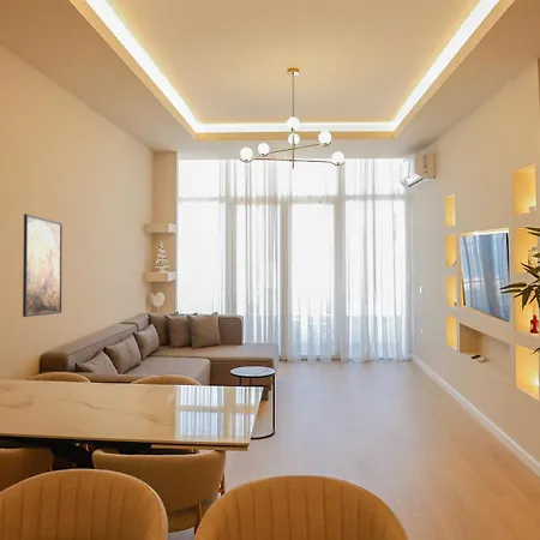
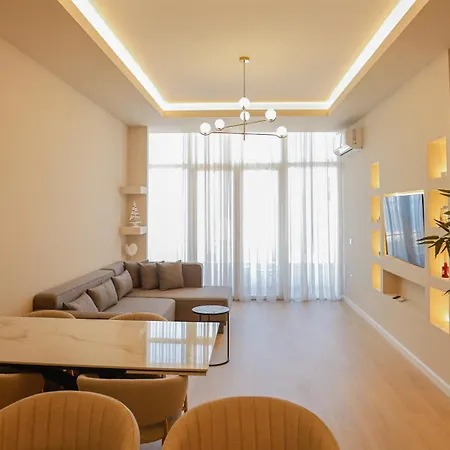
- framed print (43, 266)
